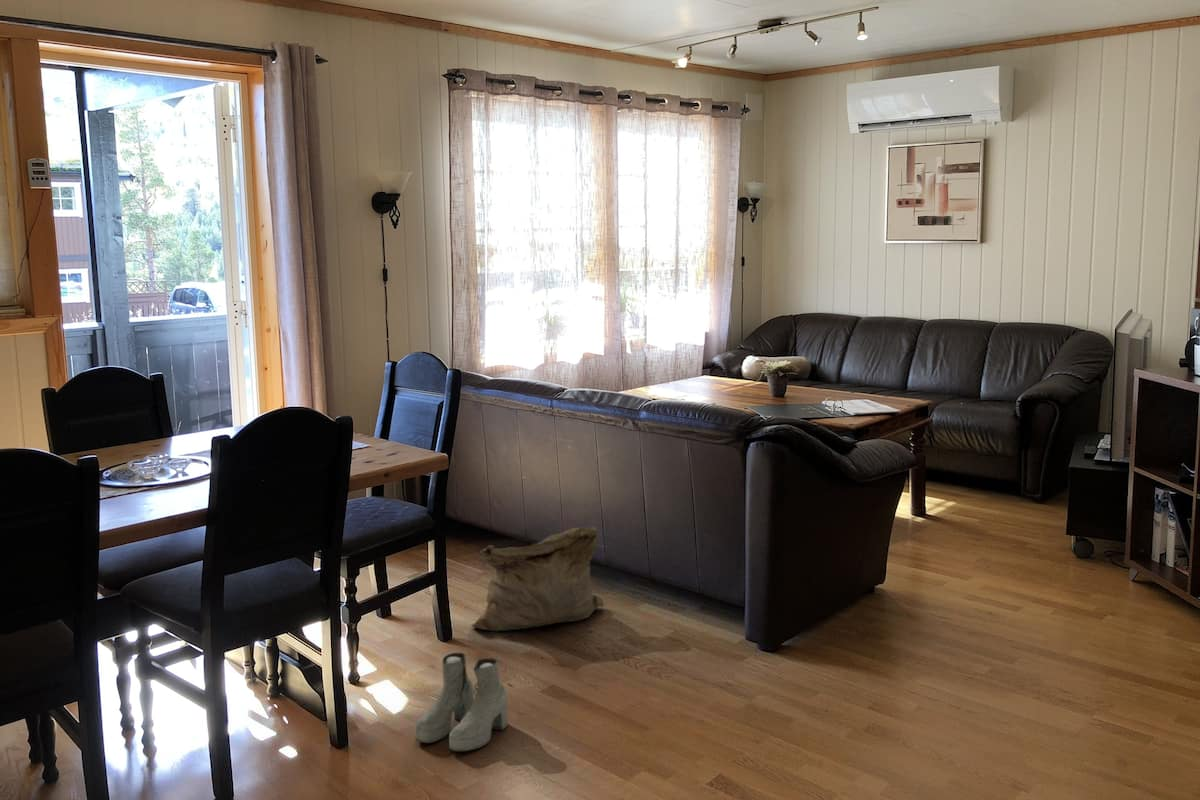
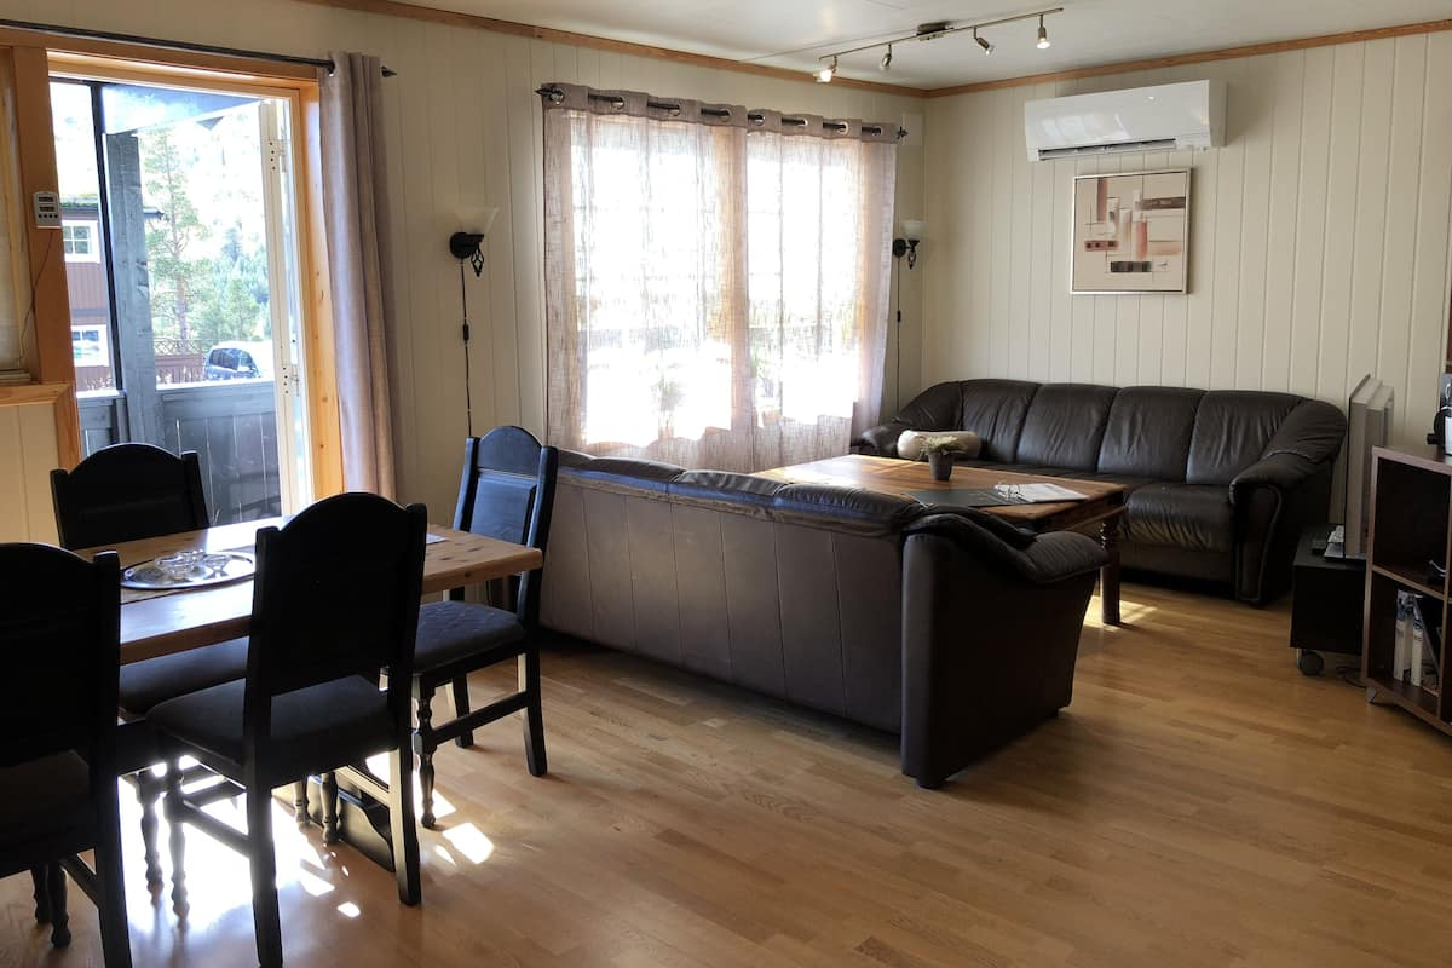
- bag (540, 576)
- boots (462, 698)
